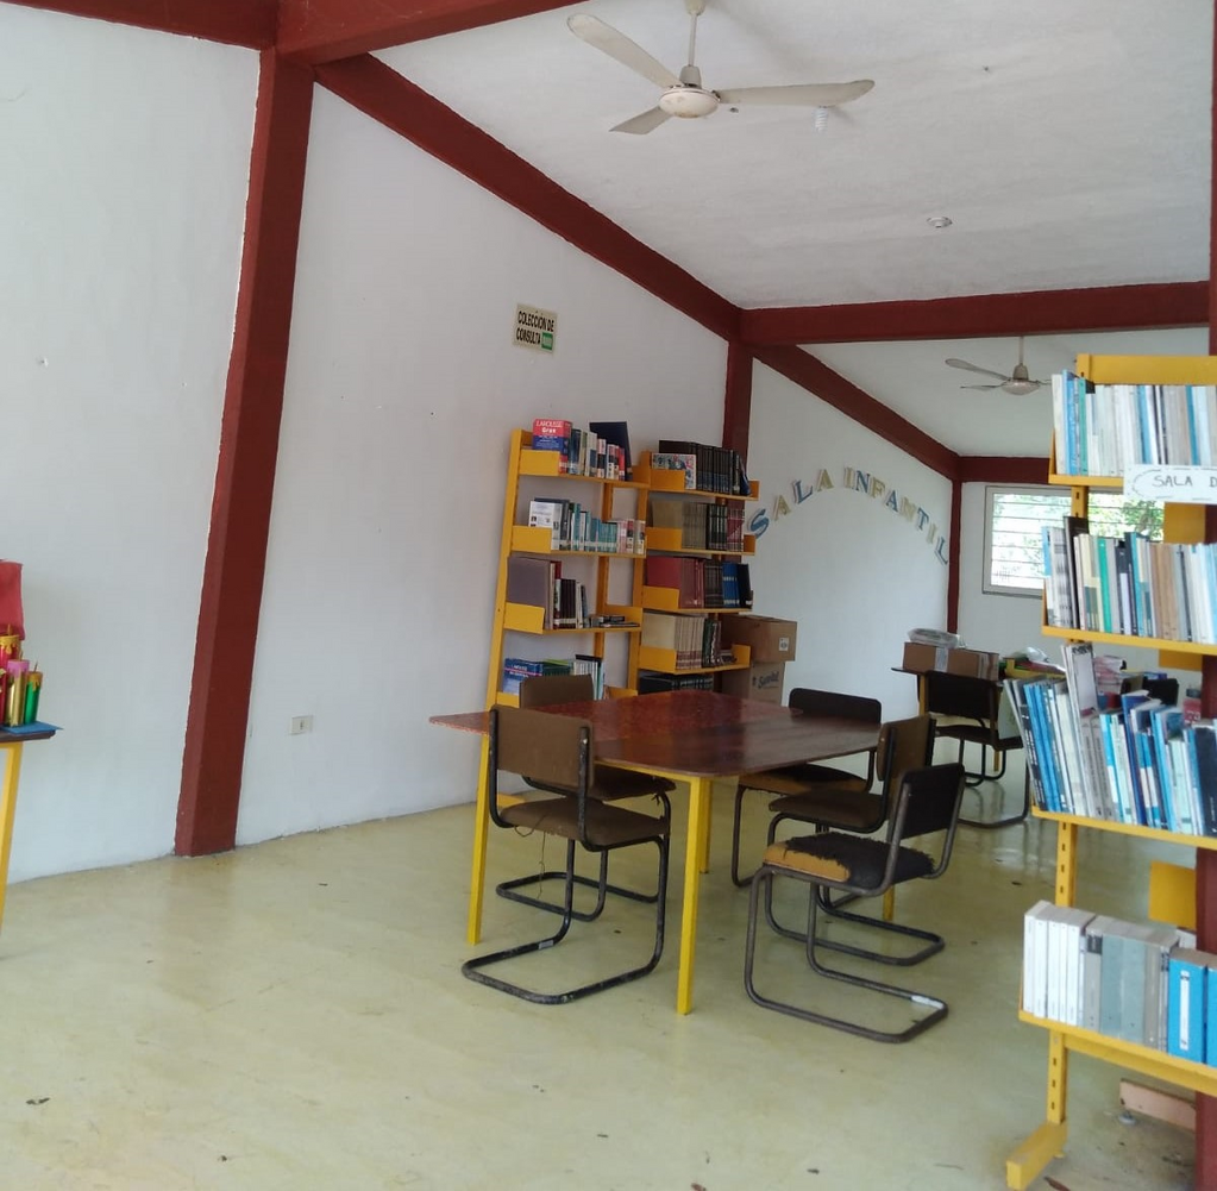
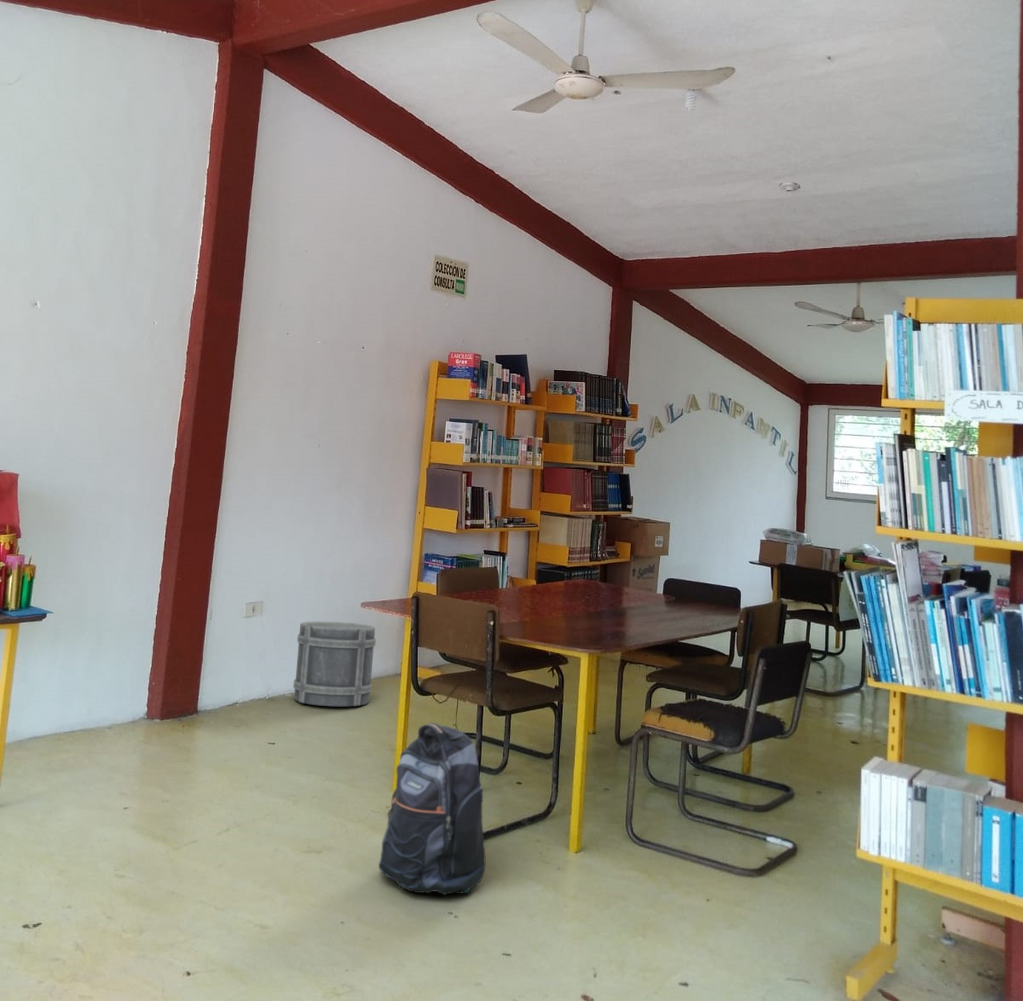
+ bucket (335, 662)
+ backpack (436, 801)
